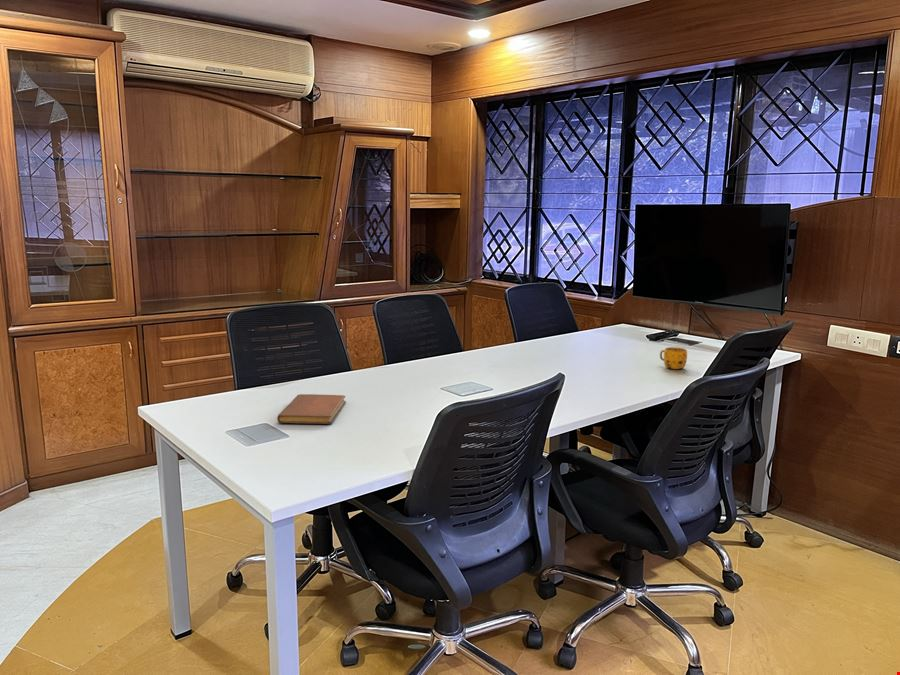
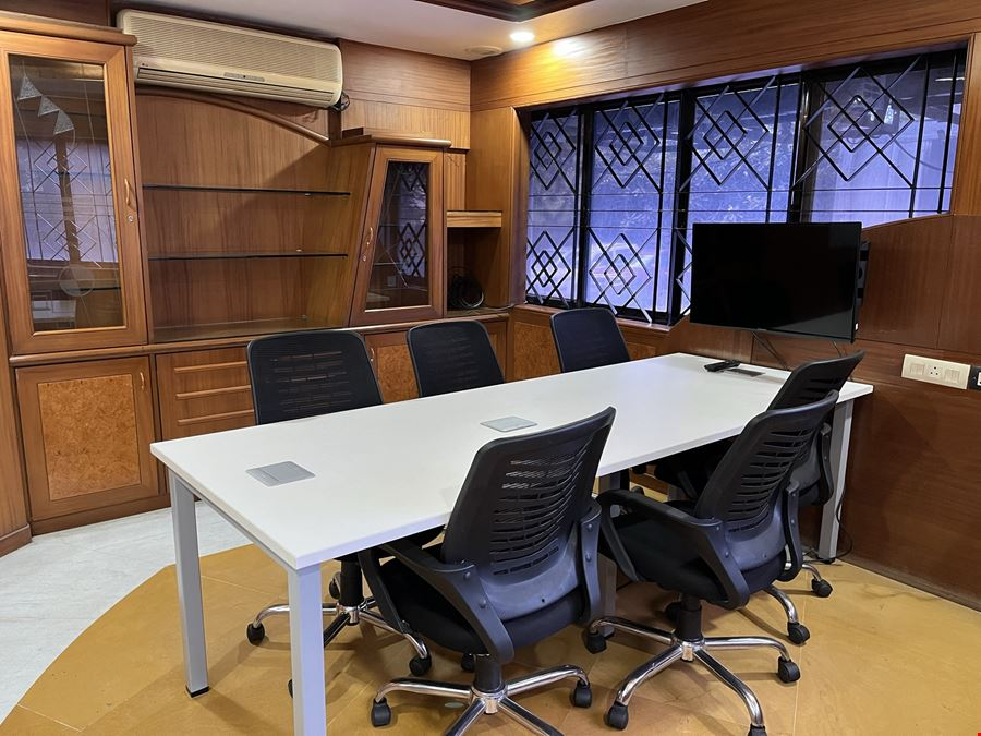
- mug (672, 357)
- notebook (313, 408)
